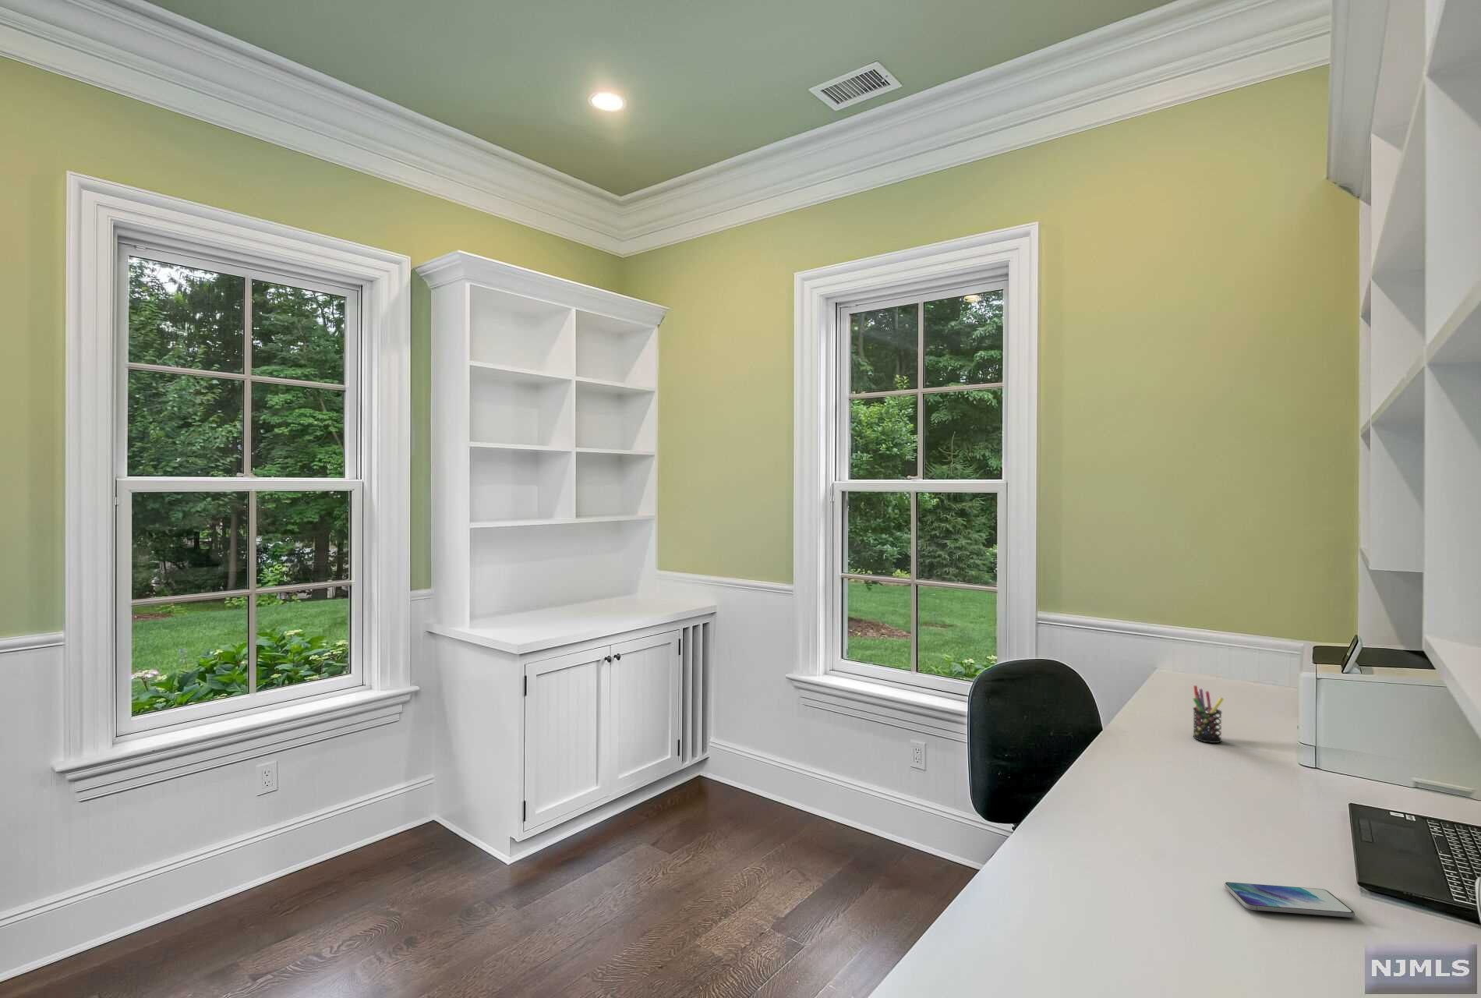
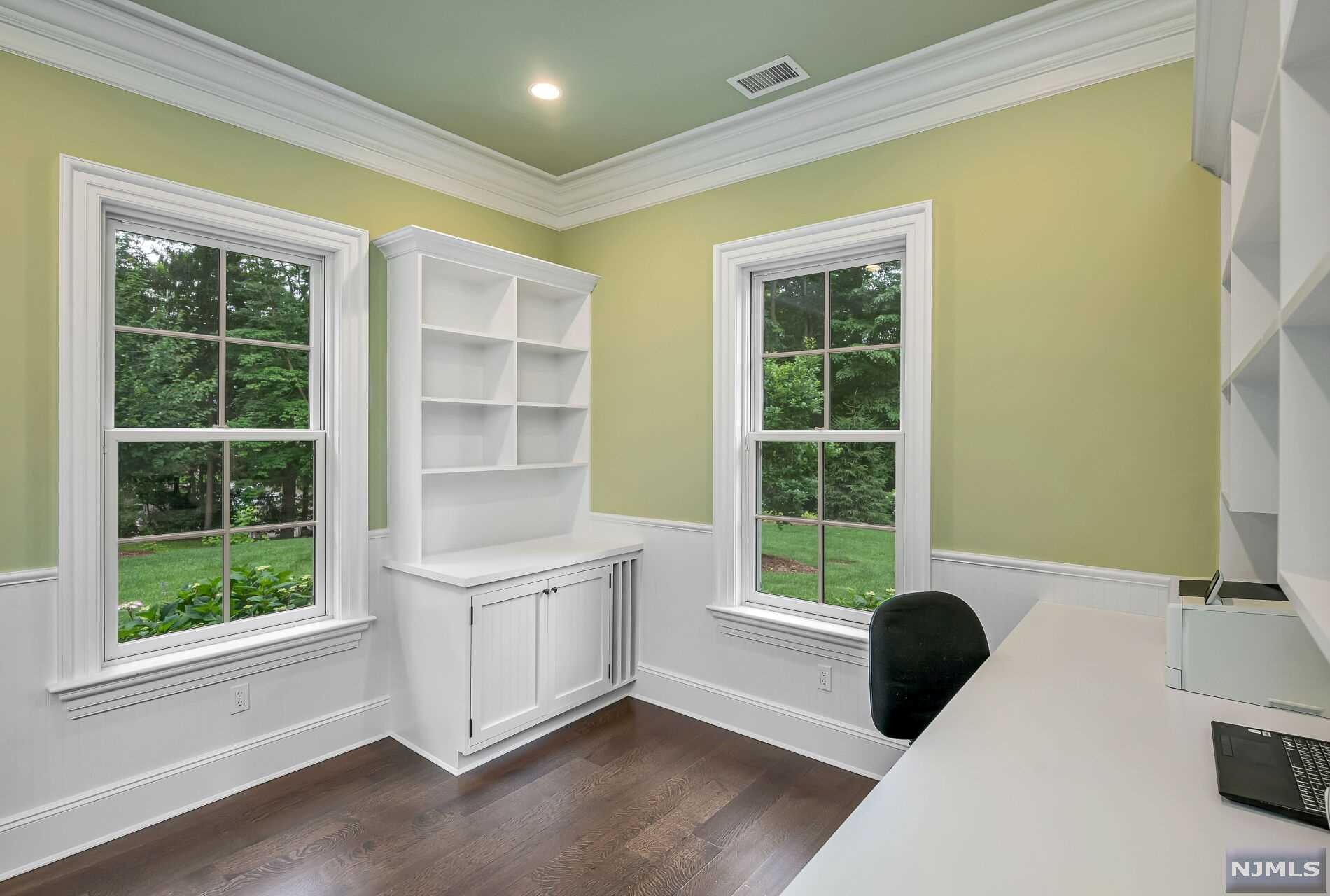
- smartphone (1287, 899)
- pen holder (1204, 713)
